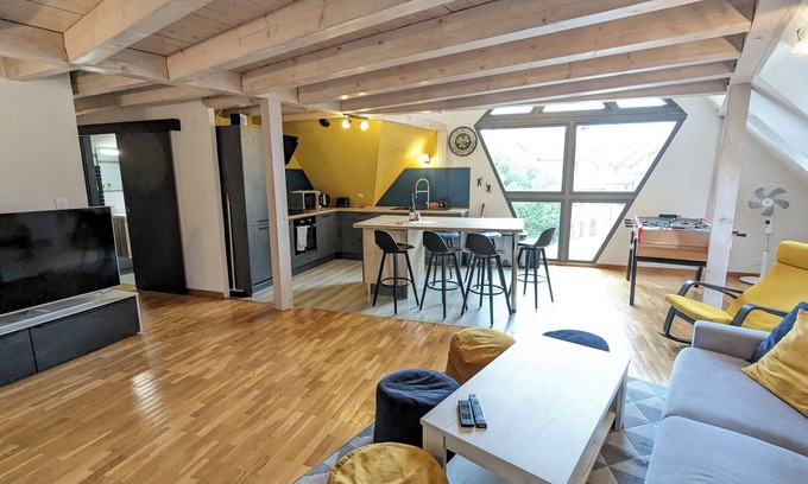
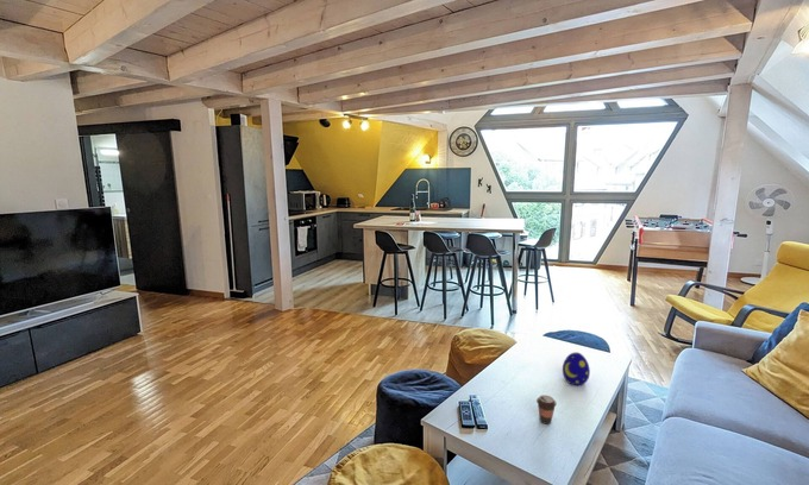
+ coffee cup (545, 409)
+ decorative egg (576, 366)
